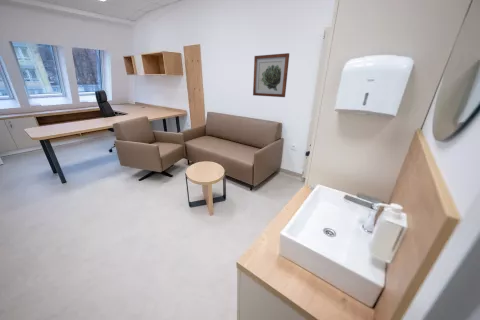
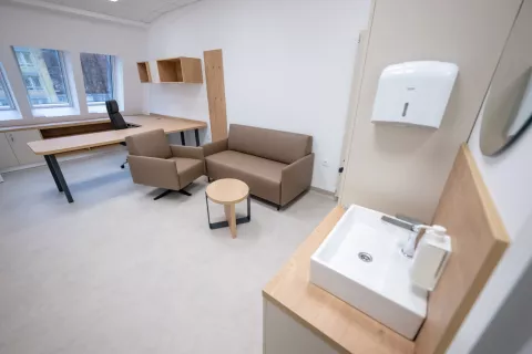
- wall art (269, 76)
